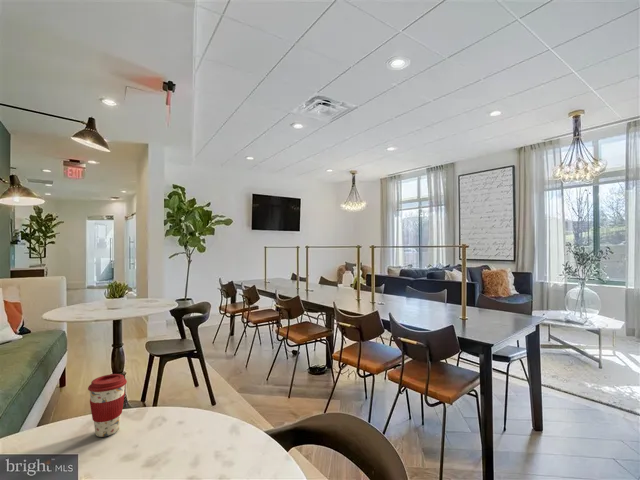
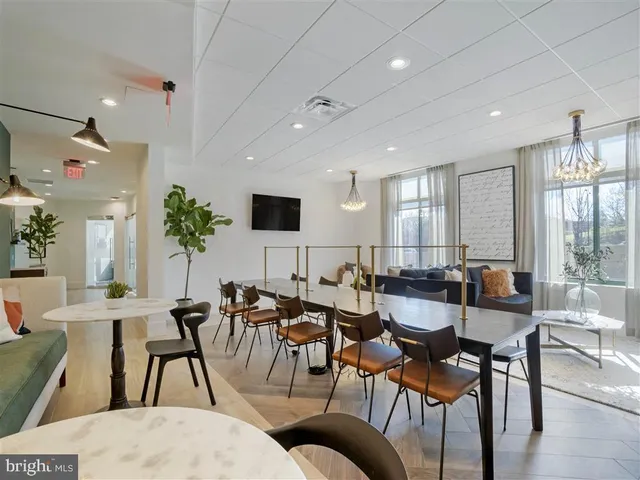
- coffee cup (107, 404)
